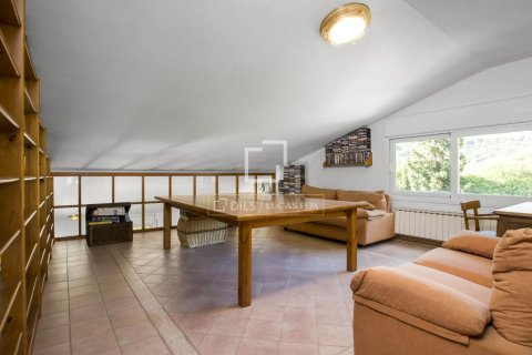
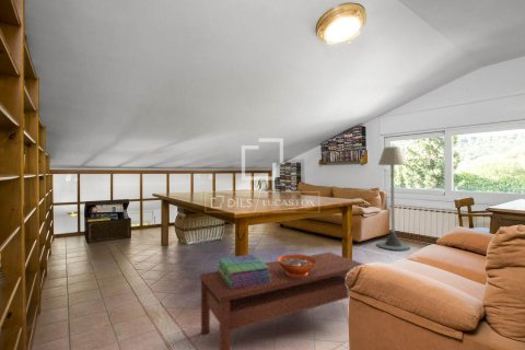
+ stack of books (243, 269)
+ floor lamp (393, 197)
+ coffee table (288, 296)
+ decorative bowl (296, 266)
